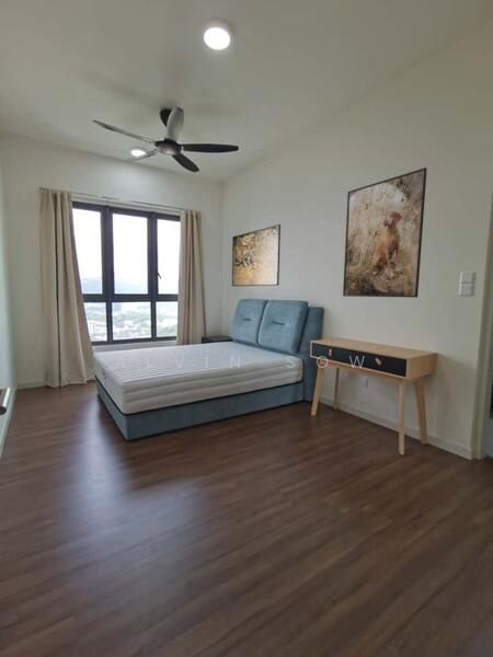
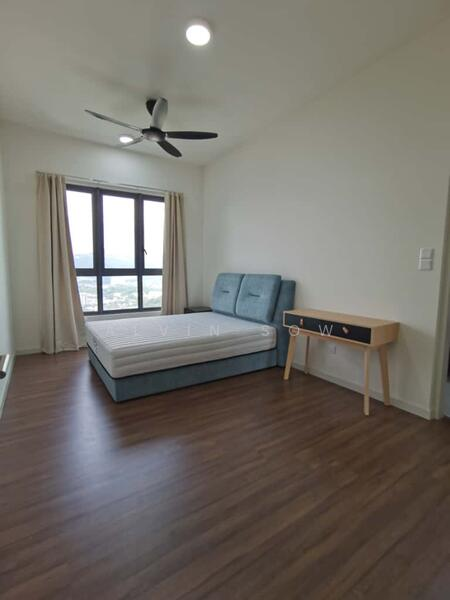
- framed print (253, 258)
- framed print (379, 240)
